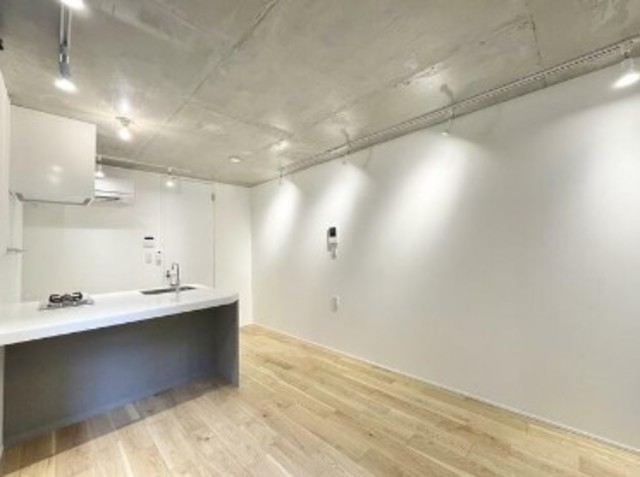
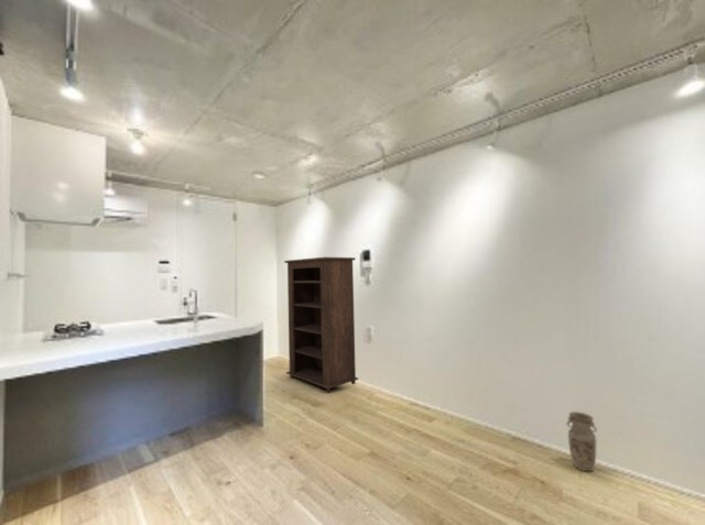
+ vase (582, 441)
+ bookshelf (319, 319)
